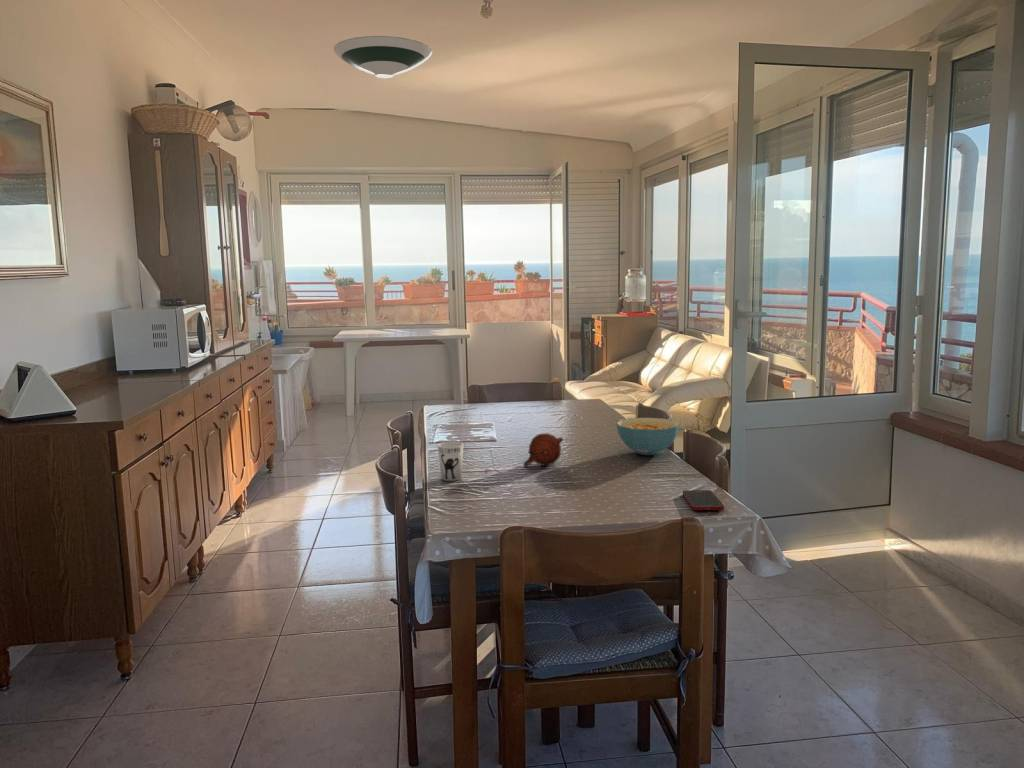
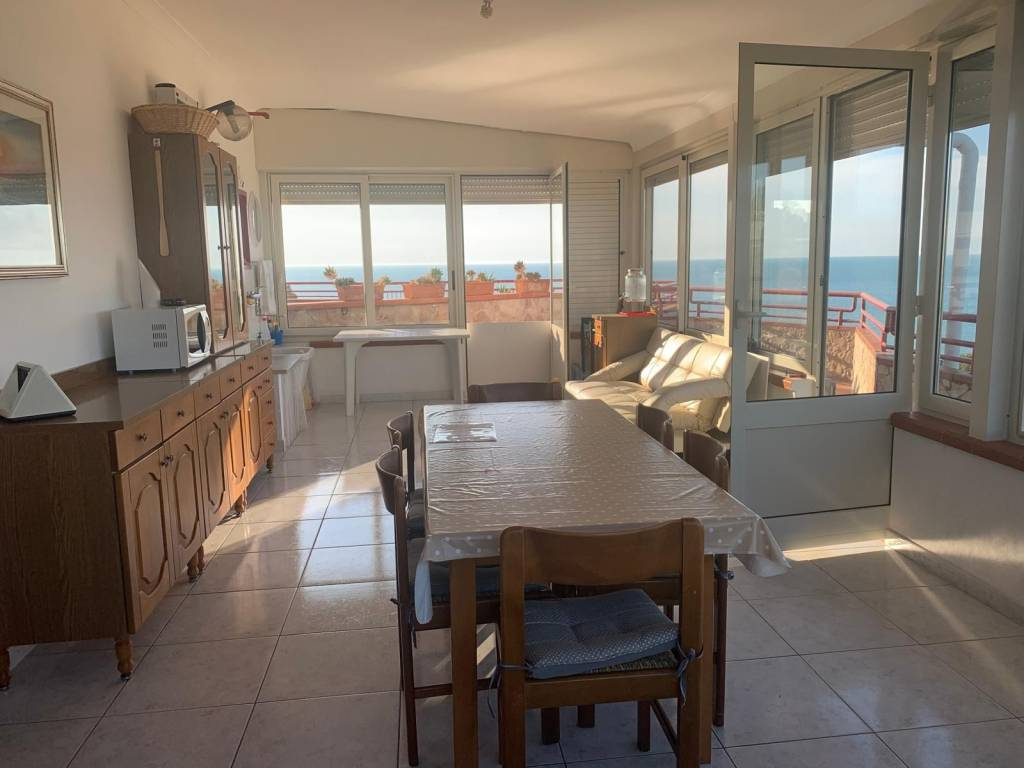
- cell phone (702, 500)
- cereal bowl (647, 438)
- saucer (383, 63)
- teapot (543, 450)
- cup (450, 461)
